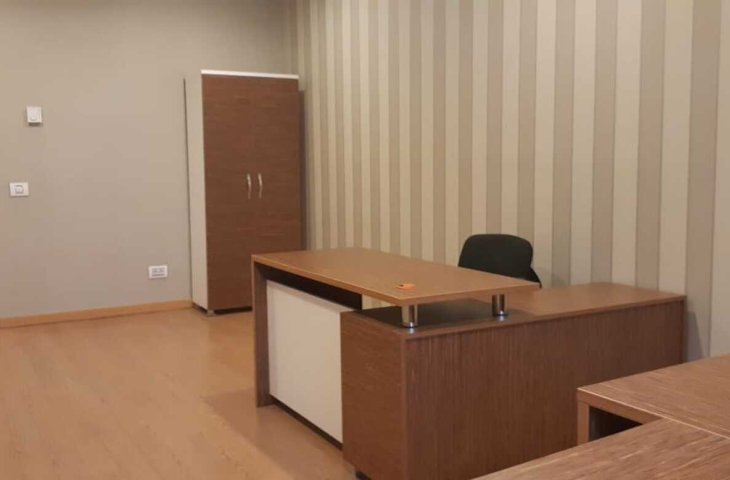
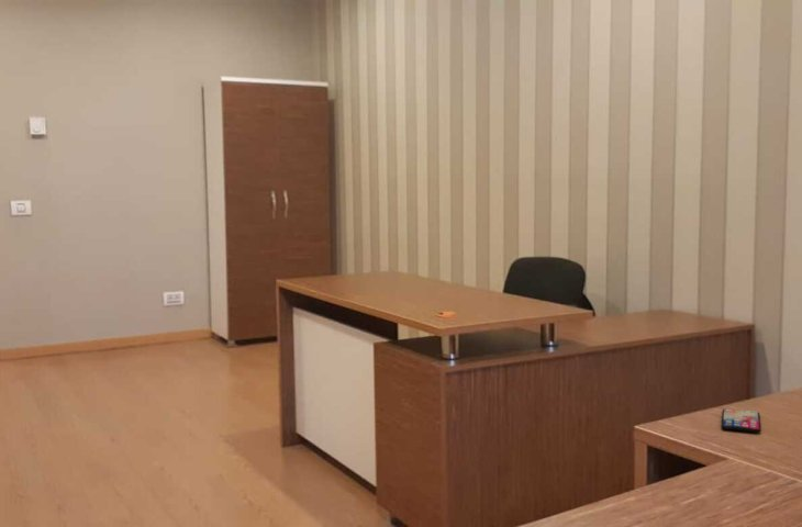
+ smartphone (740, 419)
